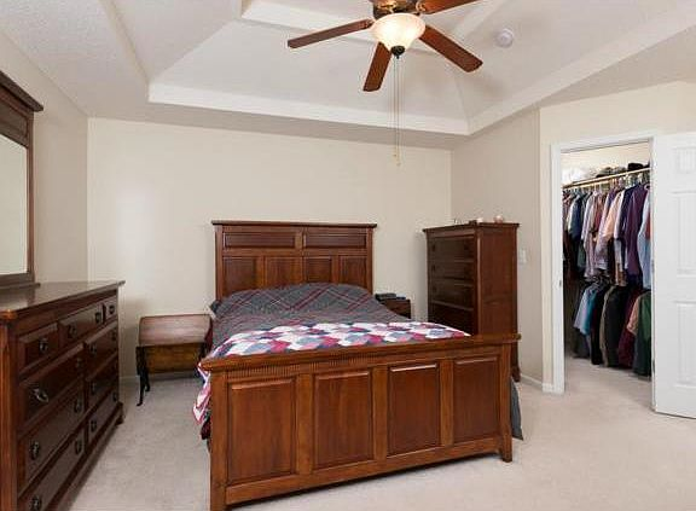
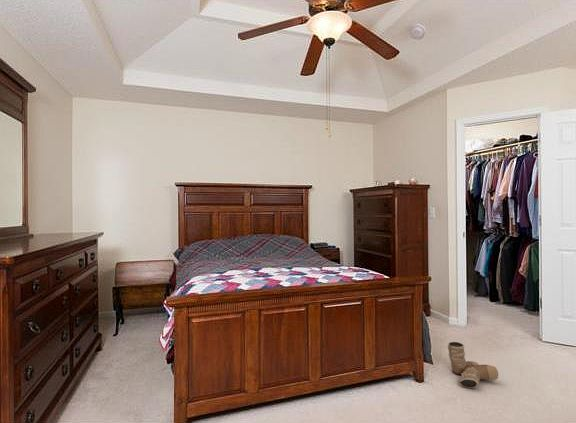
+ boots (471, 363)
